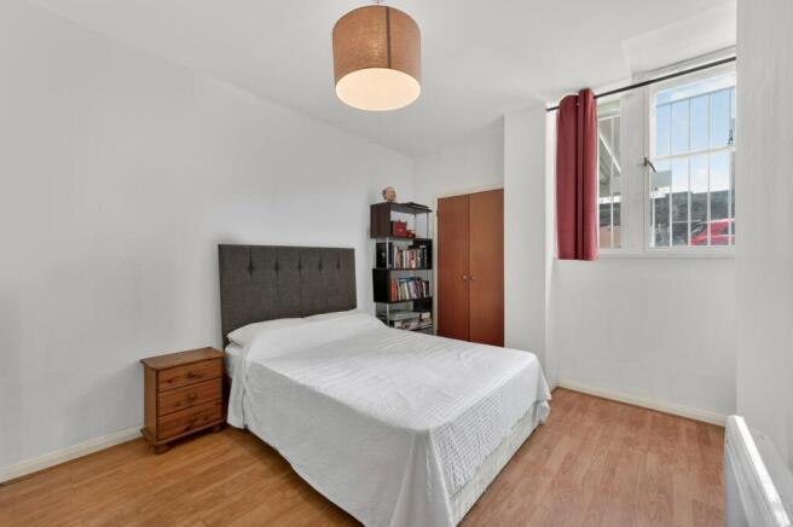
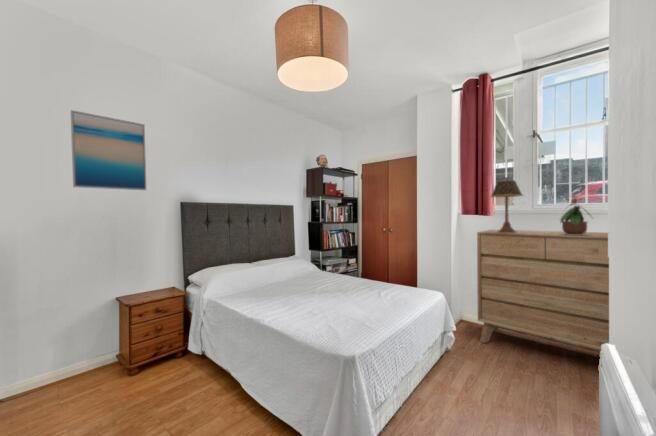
+ table lamp (506, 204)
+ wall art (111, 153)
+ potted plant (576, 212)
+ dresser (548, 292)
